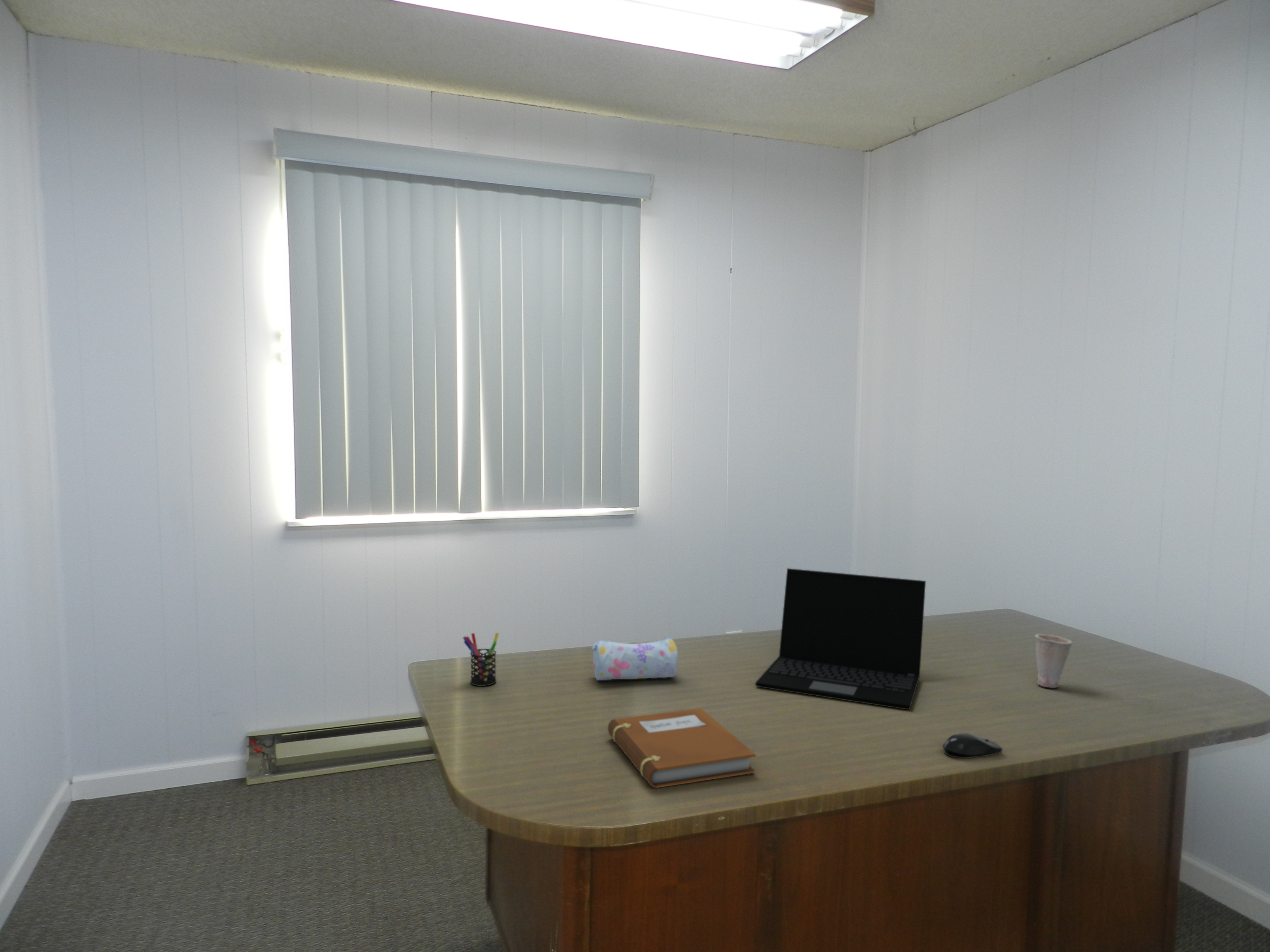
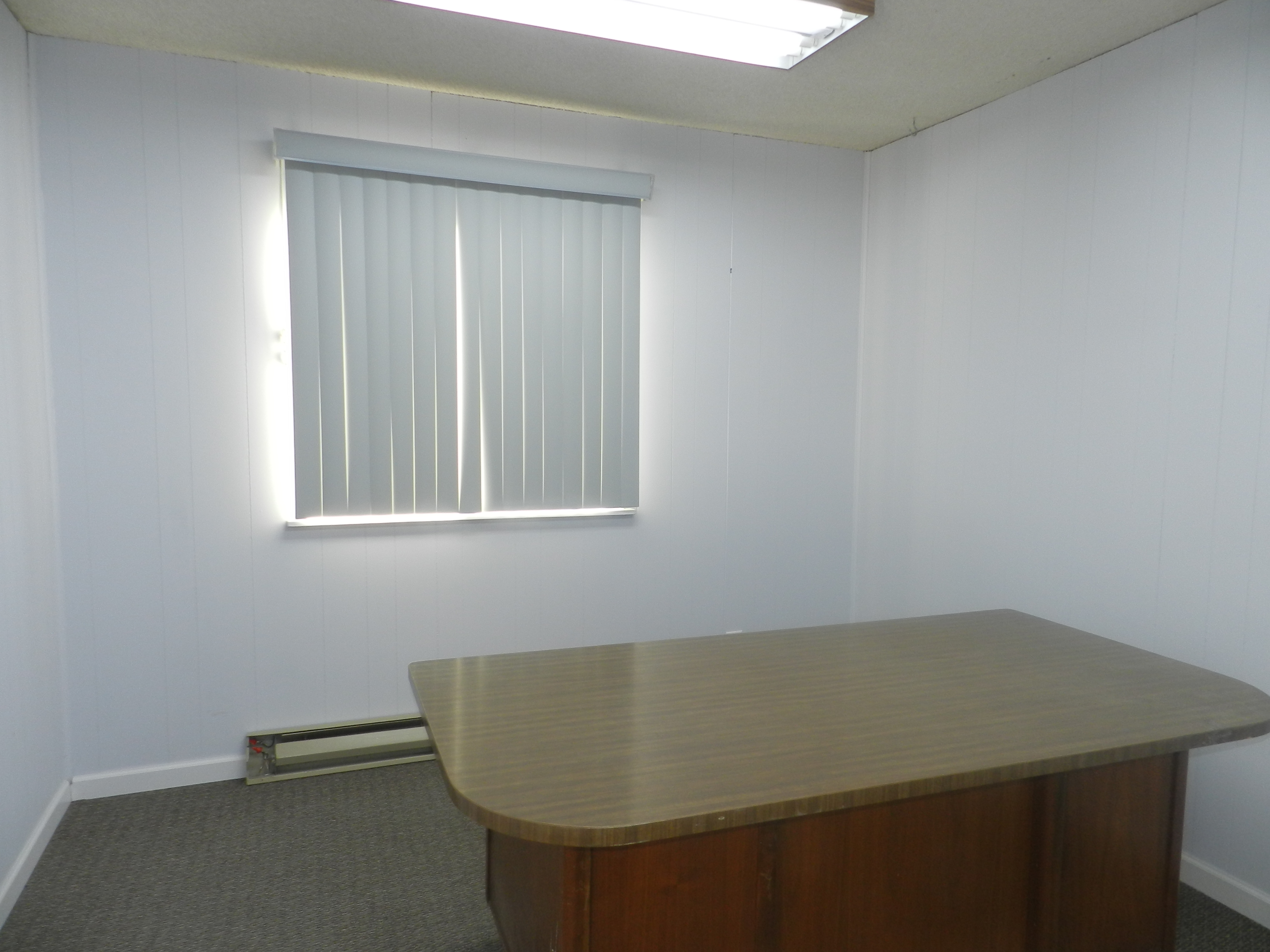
- computer mouse (973, 743)
- laptop (843, 632)
- cup (1052, 661)
- pencil case (635, 659)
- pen holder (484, 657)
- notebook (676, 744)
